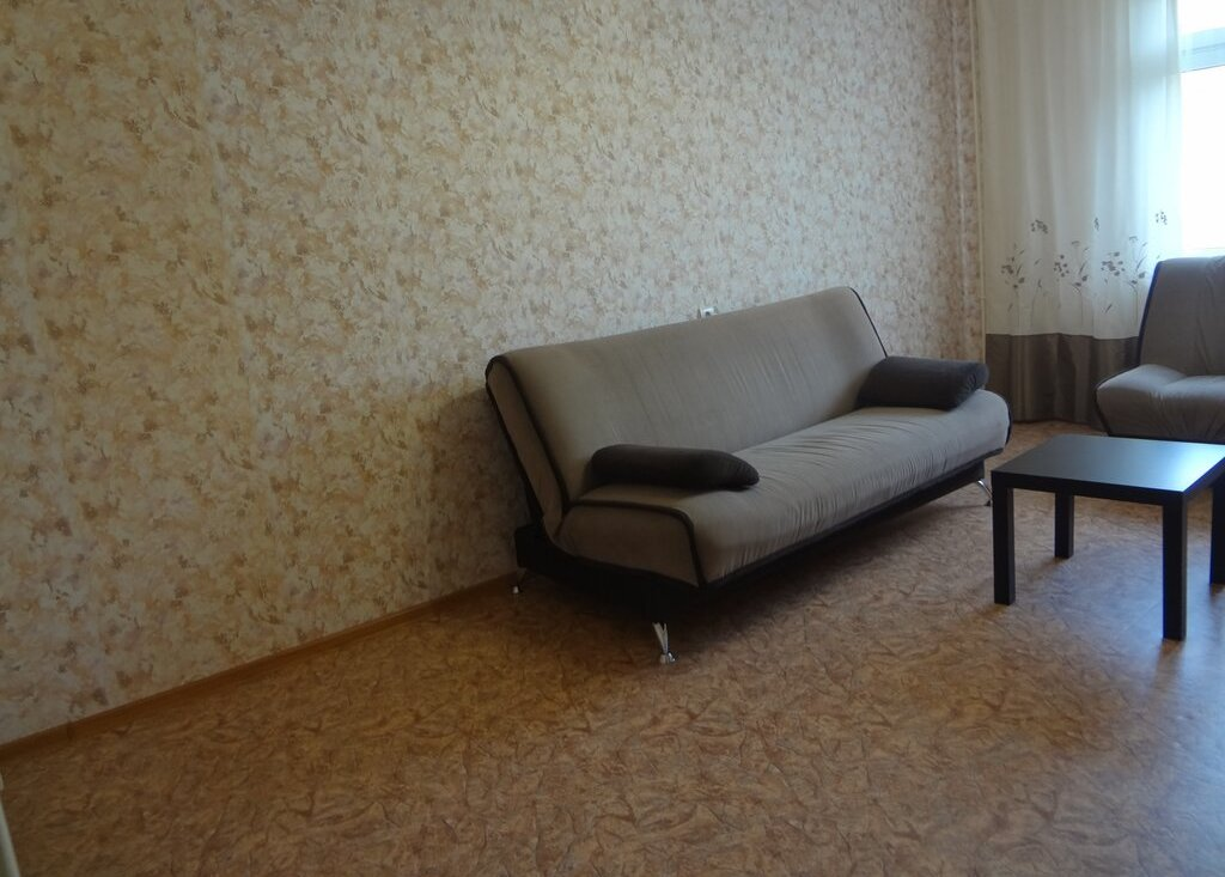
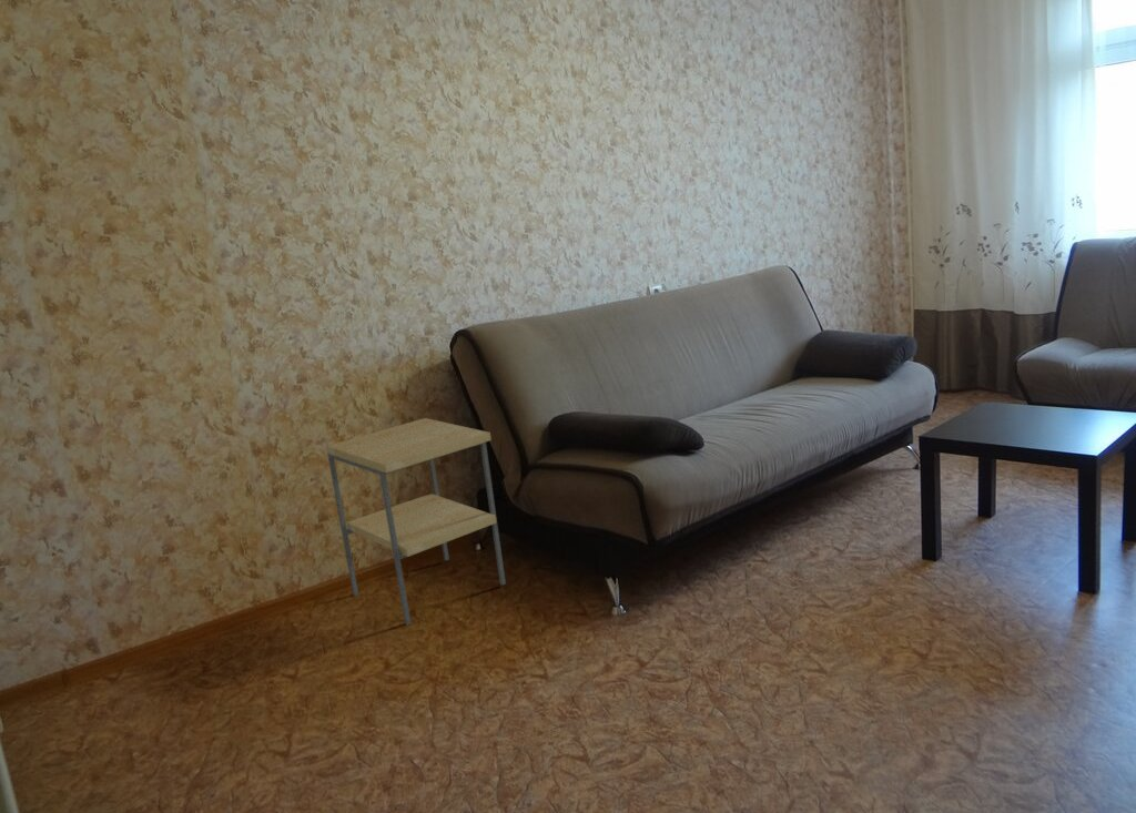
+ side table (419, 516)
